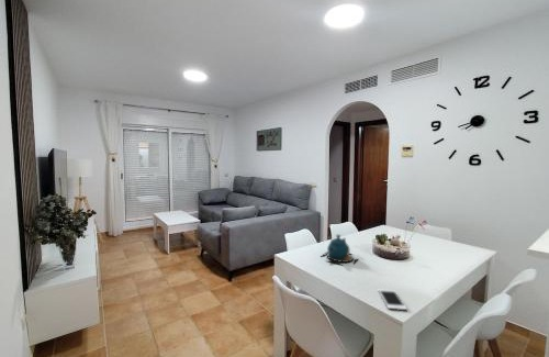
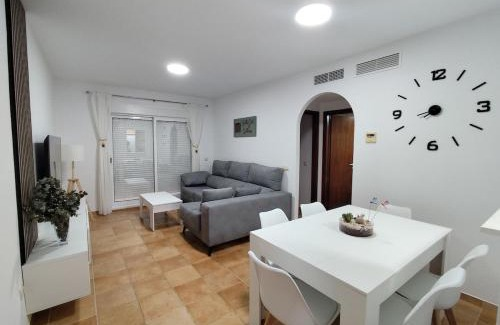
- teapot (339, 246)
- cell phone (391, 299)
